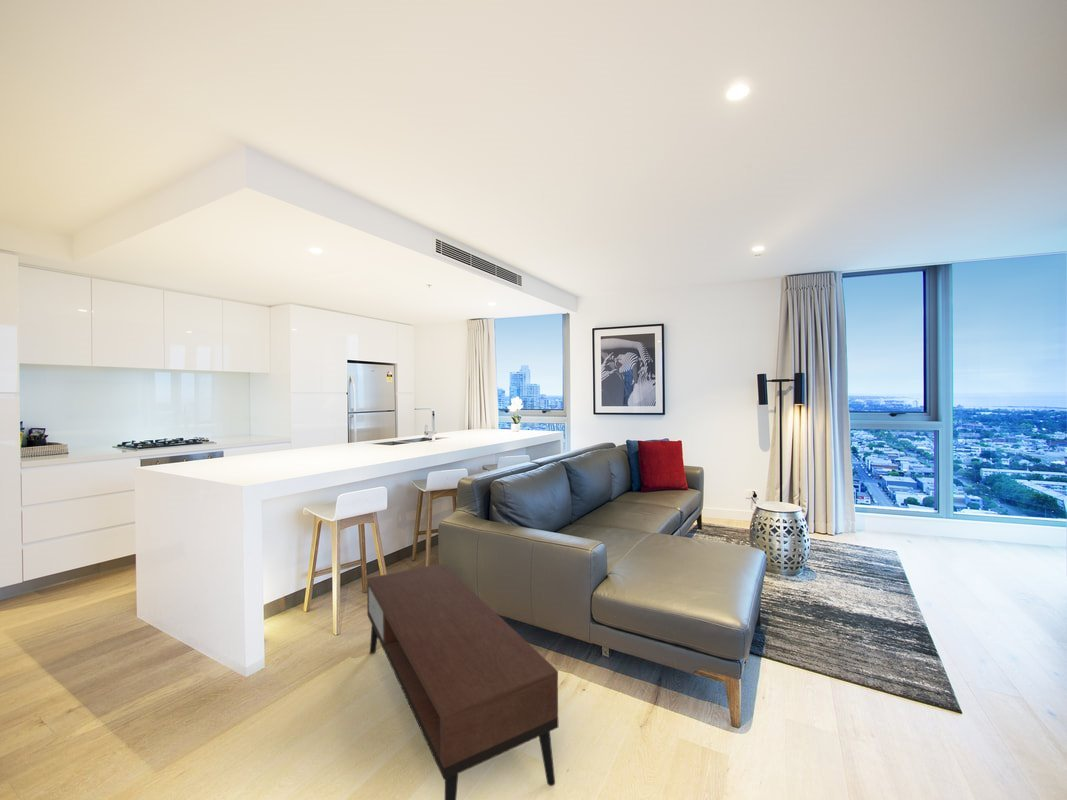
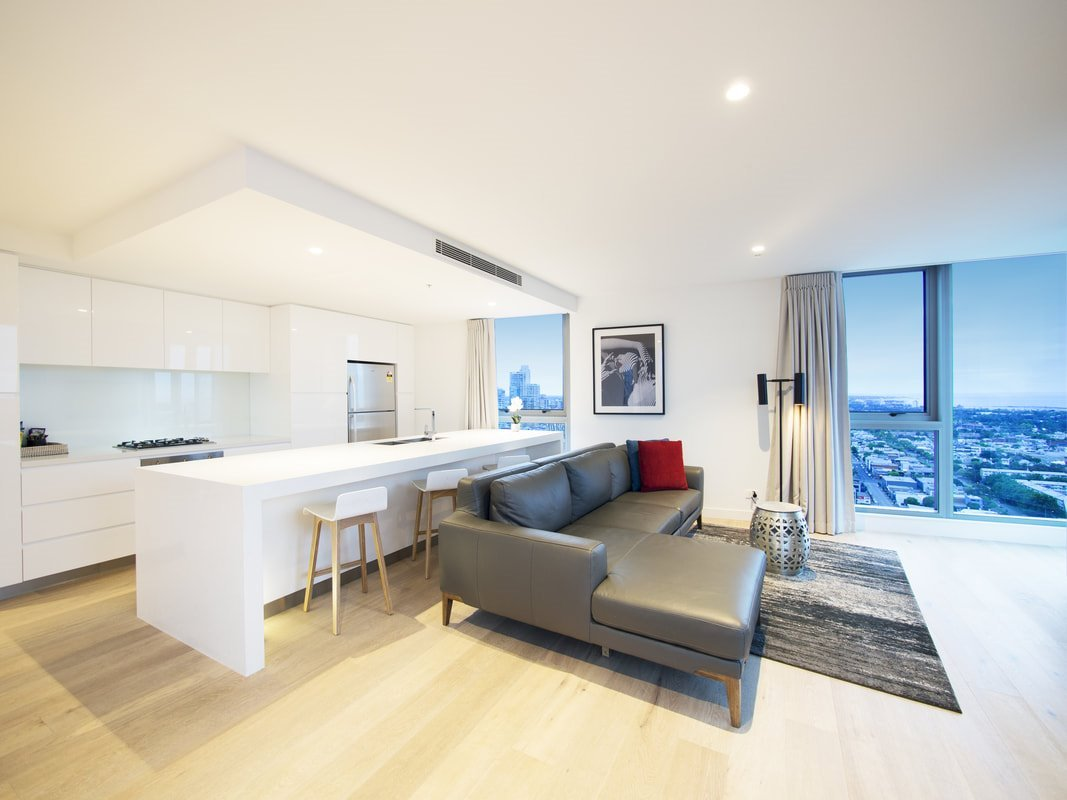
- coffee table (443, 659)
